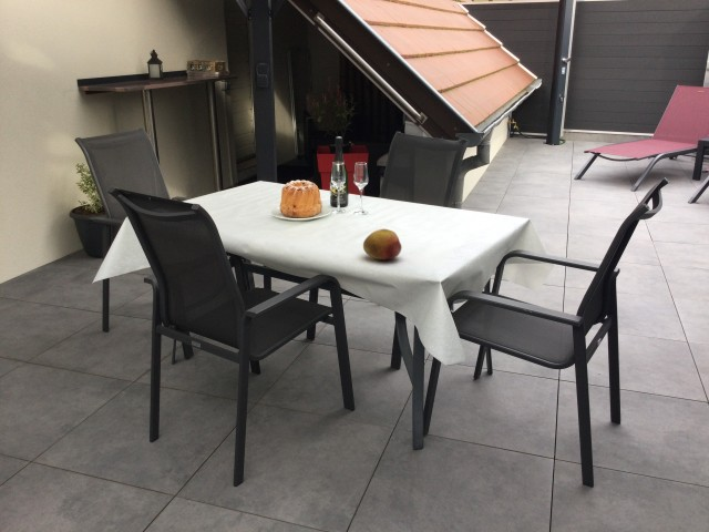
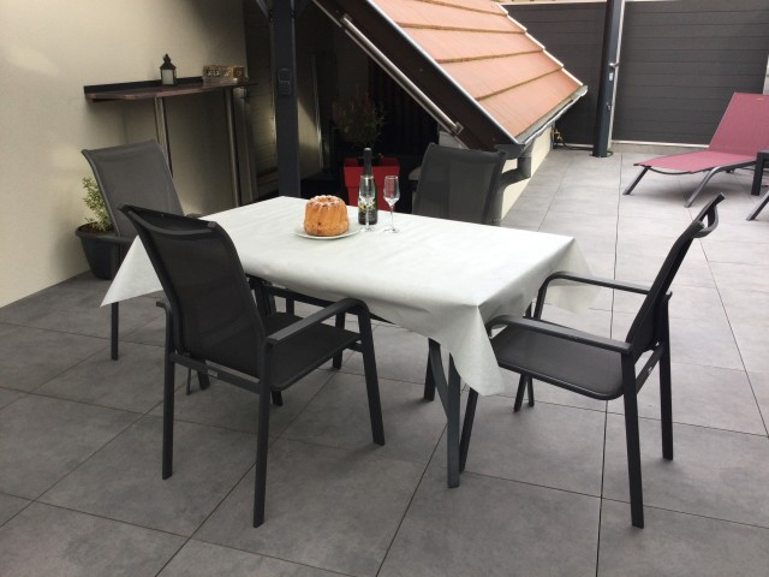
- fruit (382, 244)
